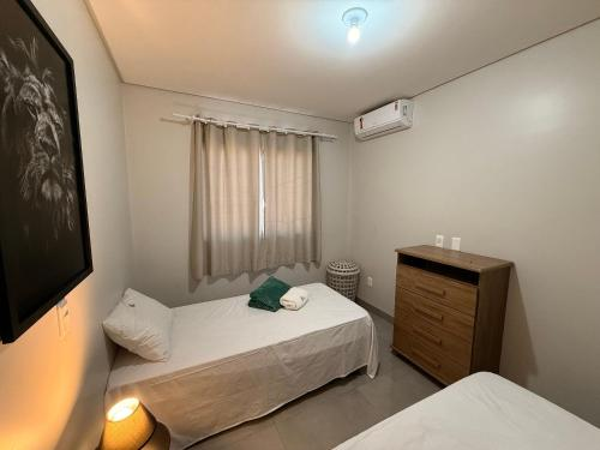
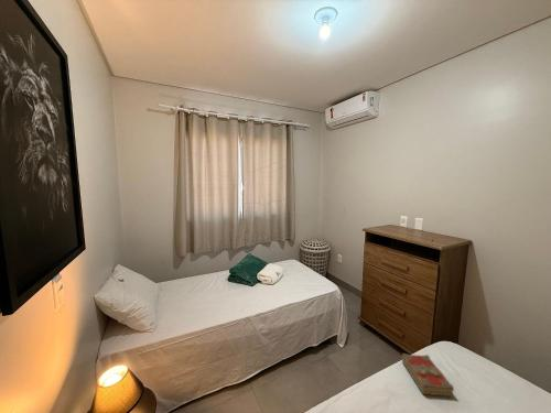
+ book (425, 372)
